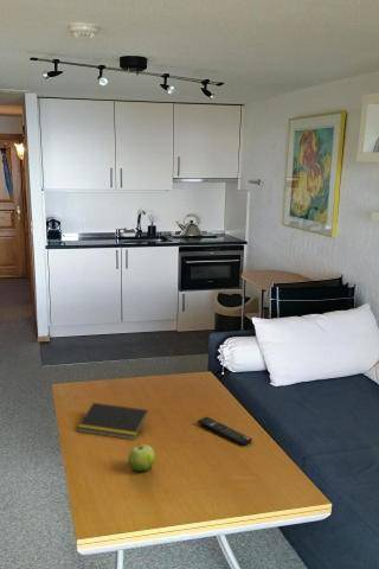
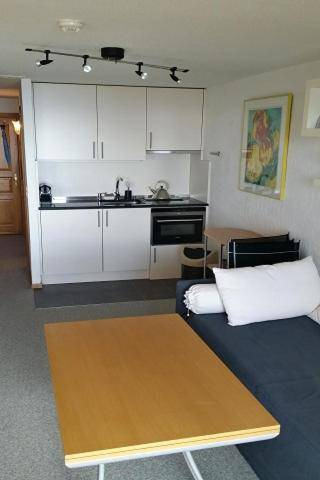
- fruit (141, 456)
- remote control (224, 430)
- notepad (113, 420)
